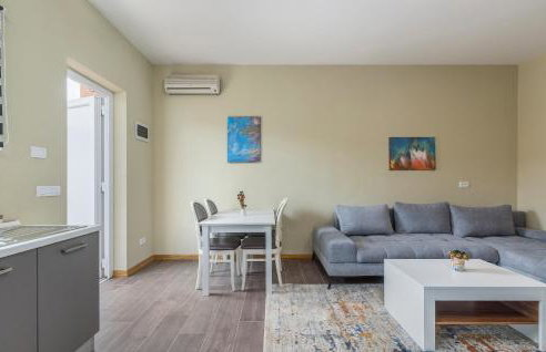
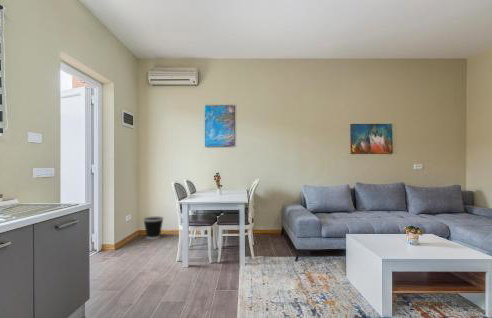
+ wastebasket (153, 227)
